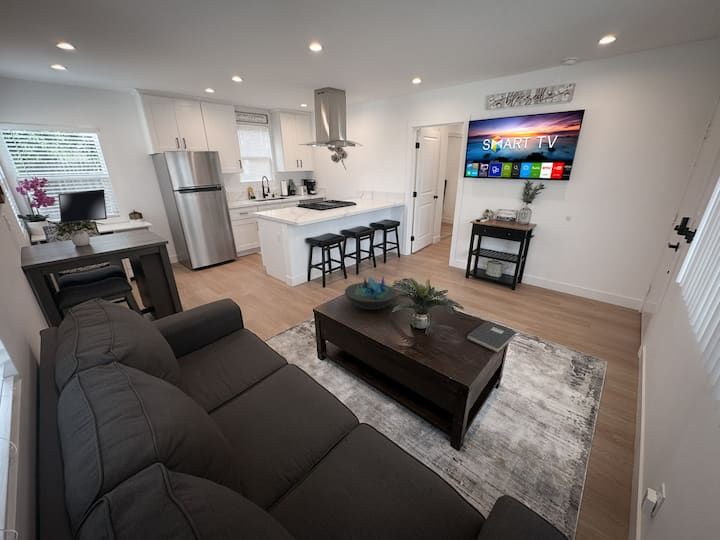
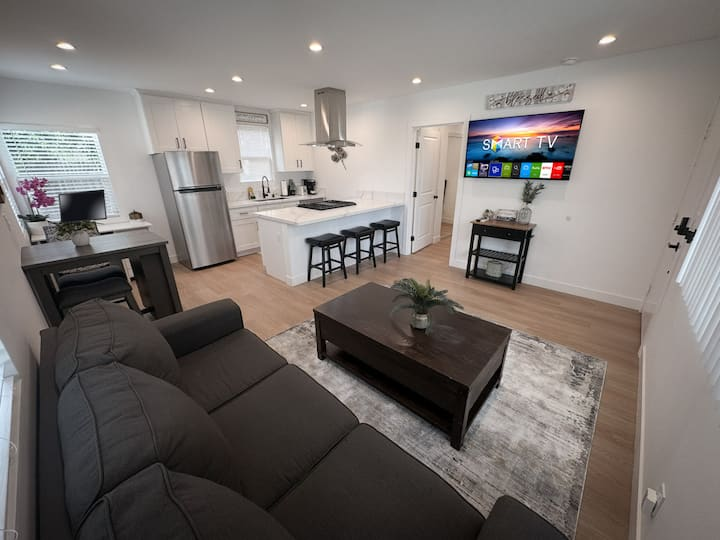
- book (491, 335)
- decorative bowl (370, 291)
